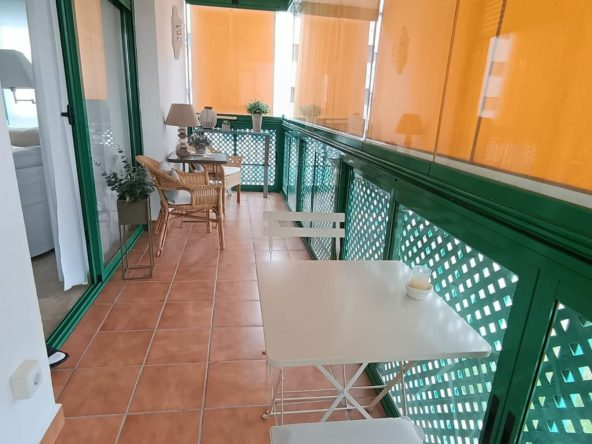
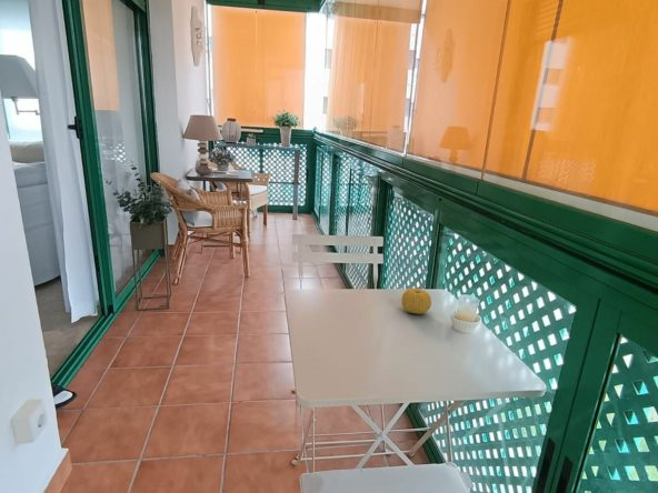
+ fruit (416, 300)
